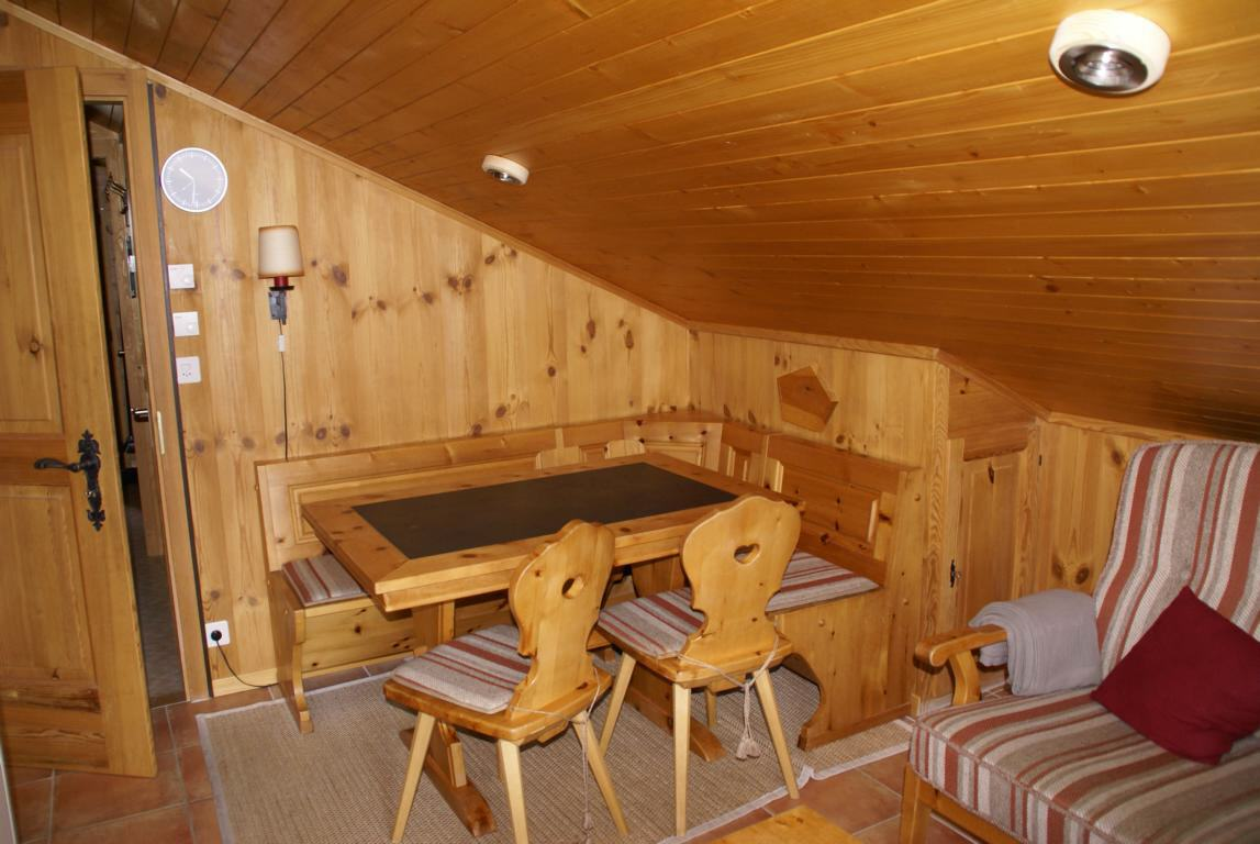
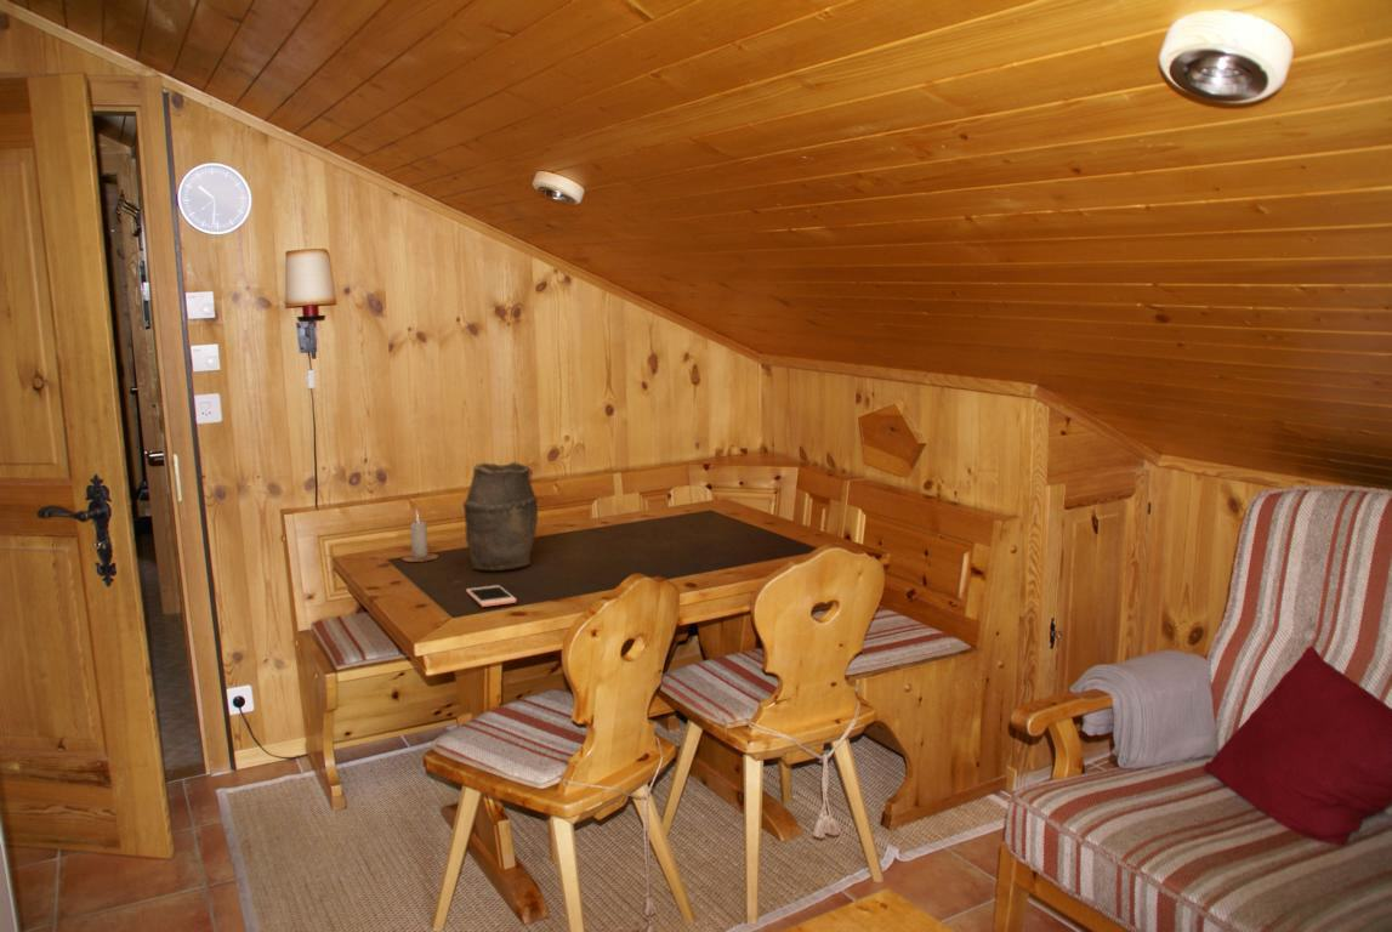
+ vase (500, 515)
+ candle (419, 533)
+ cell phone (490, 595)
